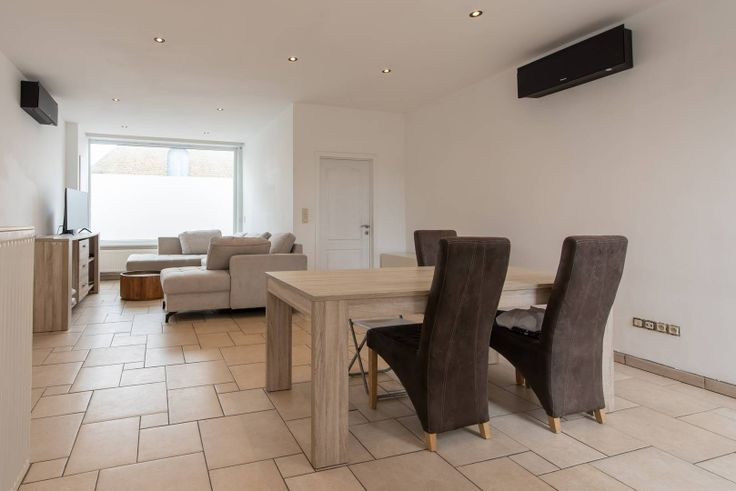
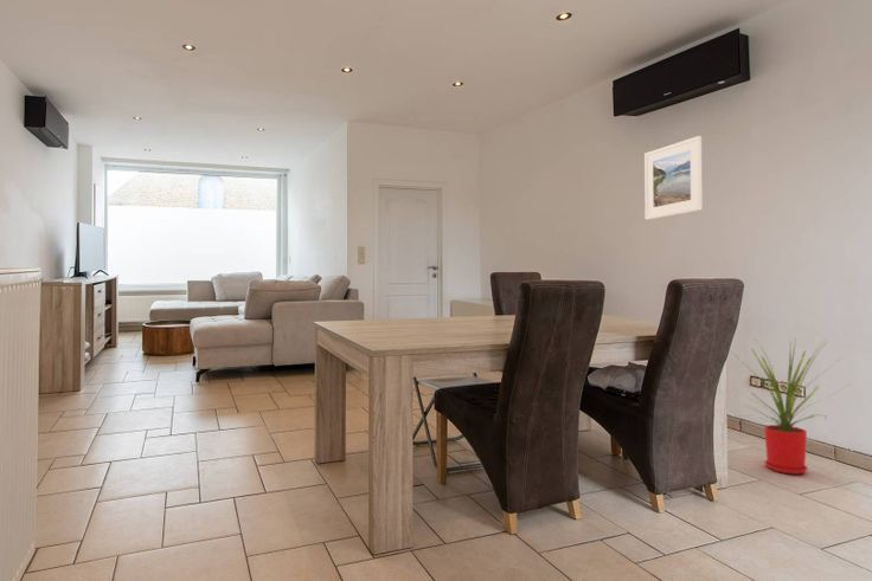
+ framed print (671, 180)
+ house plant (782, 404)
